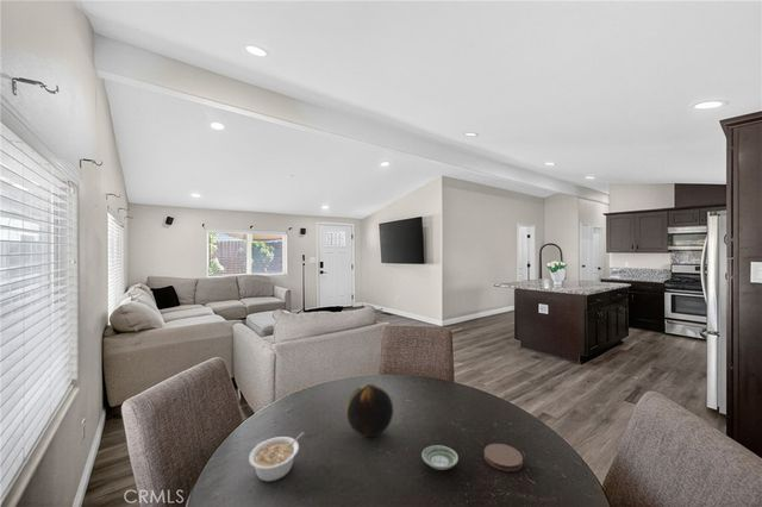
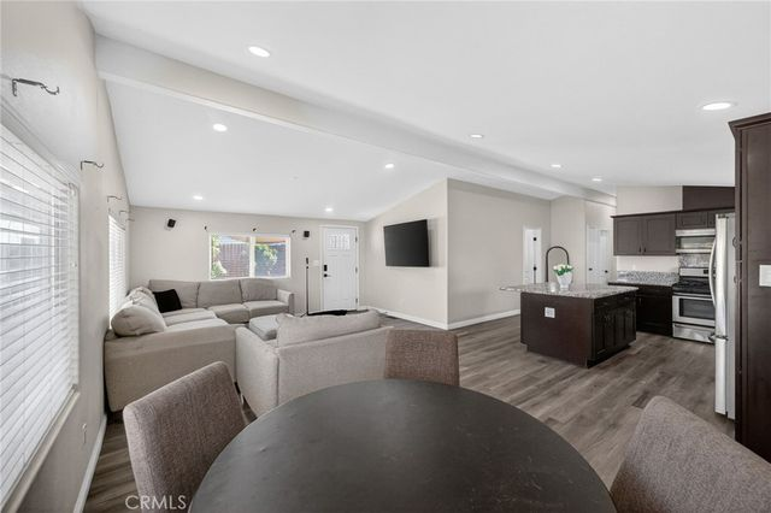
- legume (275, 457)
- coaster (502, 456)
- decorative orb (369, 409)
- saucer (439, 459)
